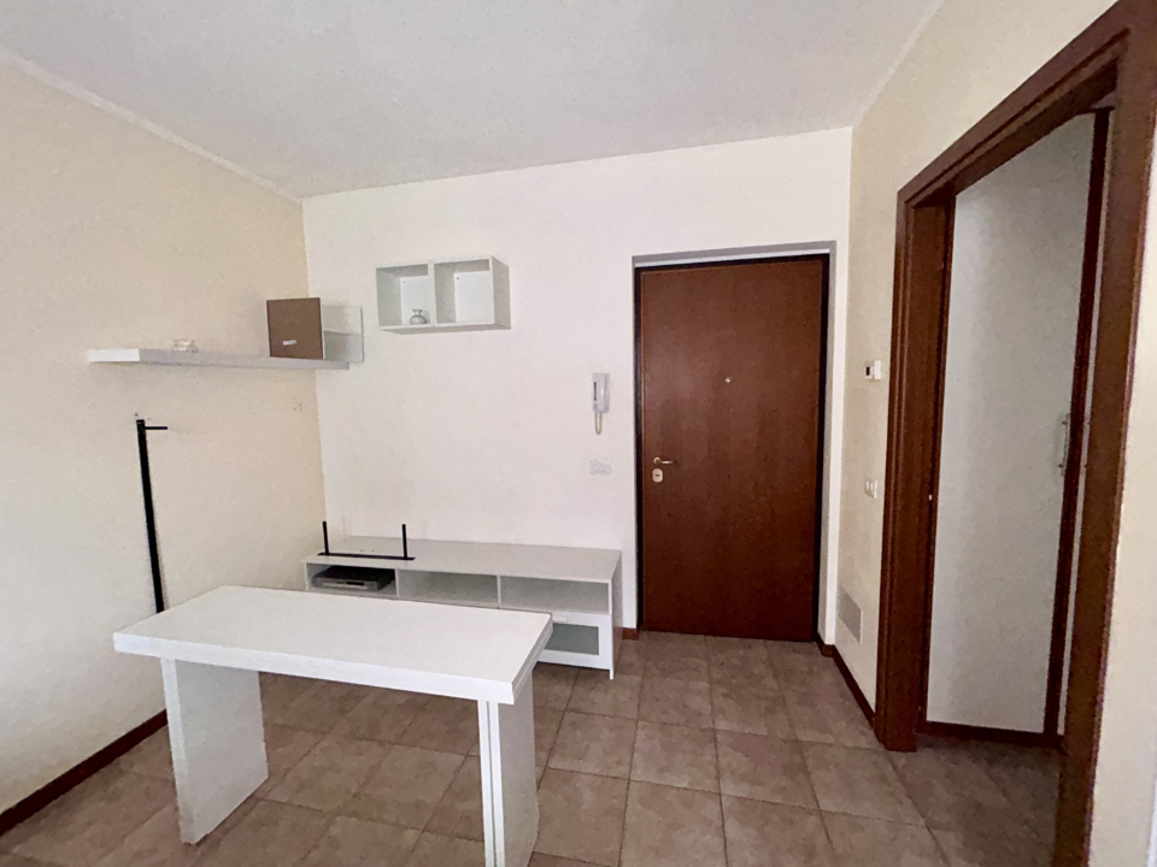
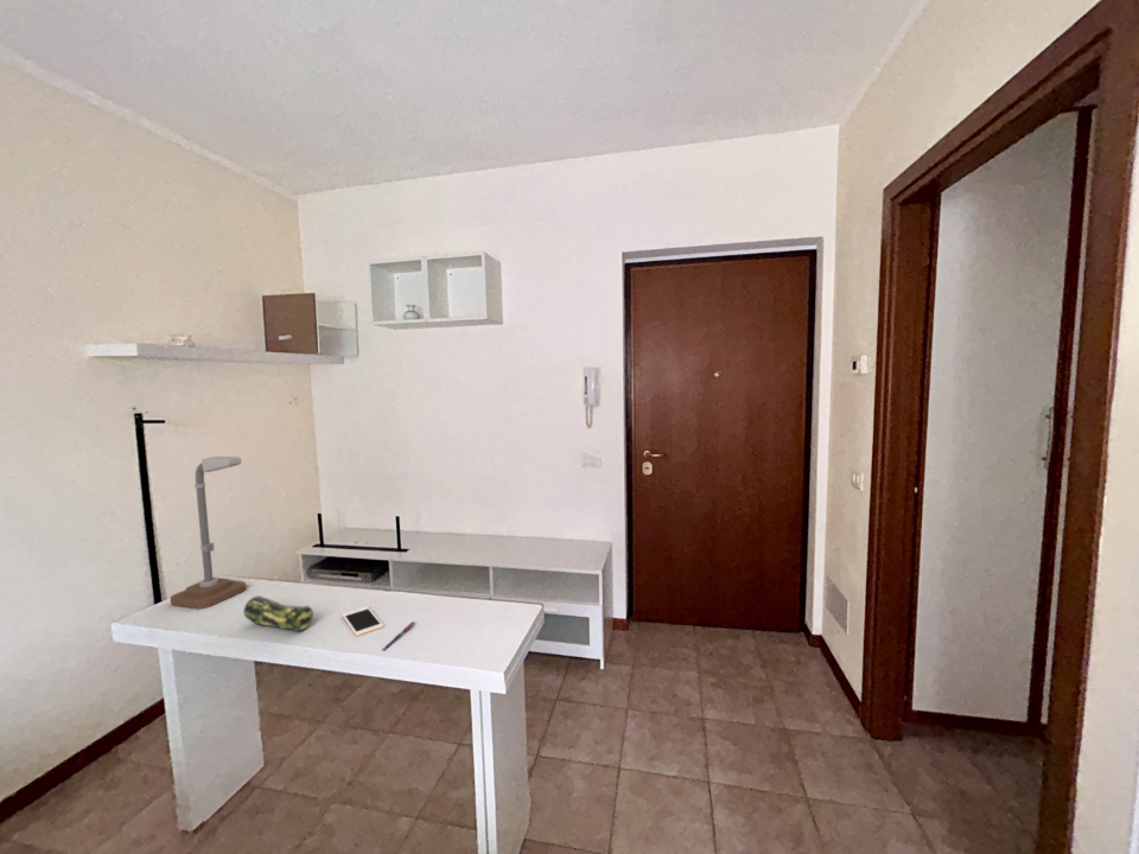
+ desk lamp (208, 528)
+ pen (399, 635)
+ cell phone (362, 619)
+ pencil case (279, 613)
